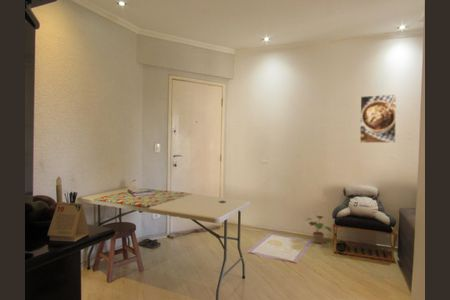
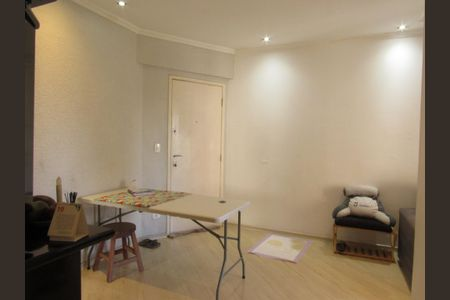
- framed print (377, 119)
- potted plant (318, 229)
